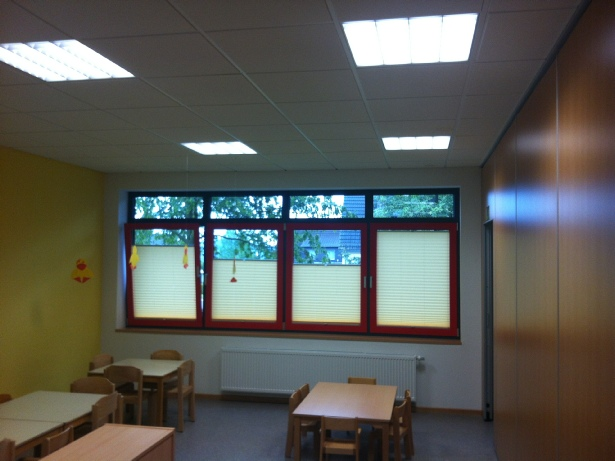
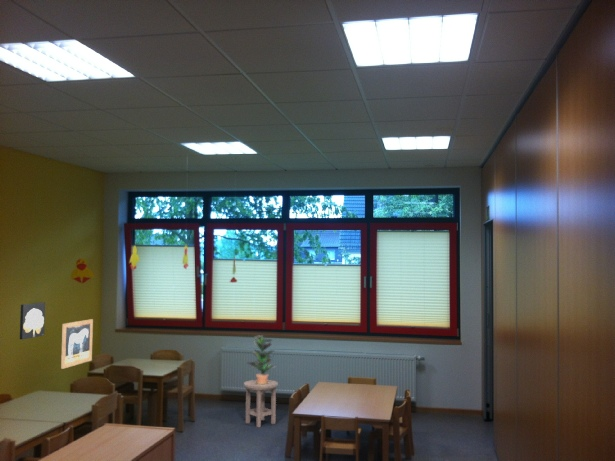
+ wall art (77, 342)
+ stool (260, 403)
+ potted plant (262, 358)
+ wall art (32, 320)
